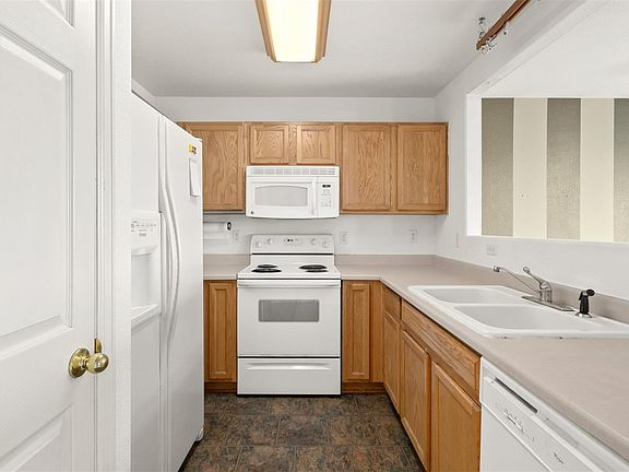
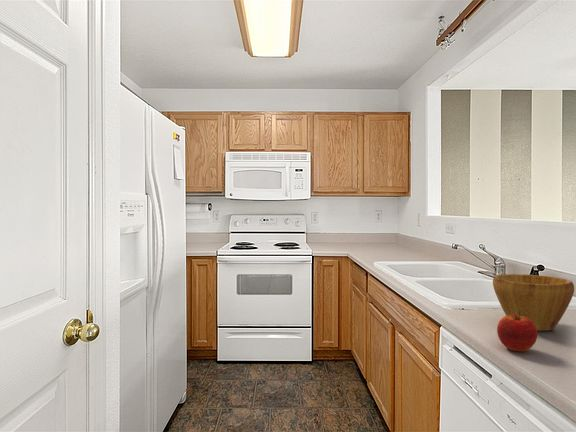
+ bowl (531, 302)
+ apple (516, 330)
